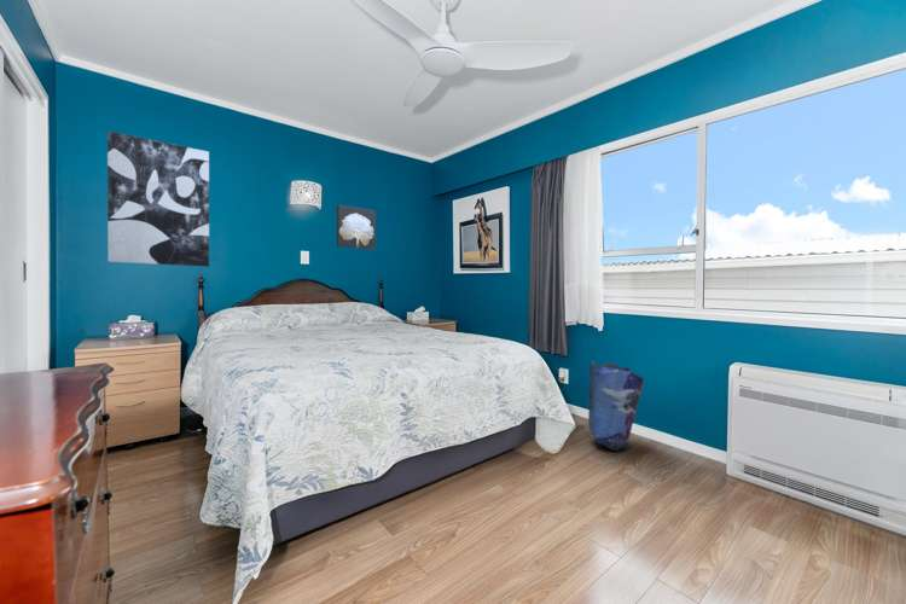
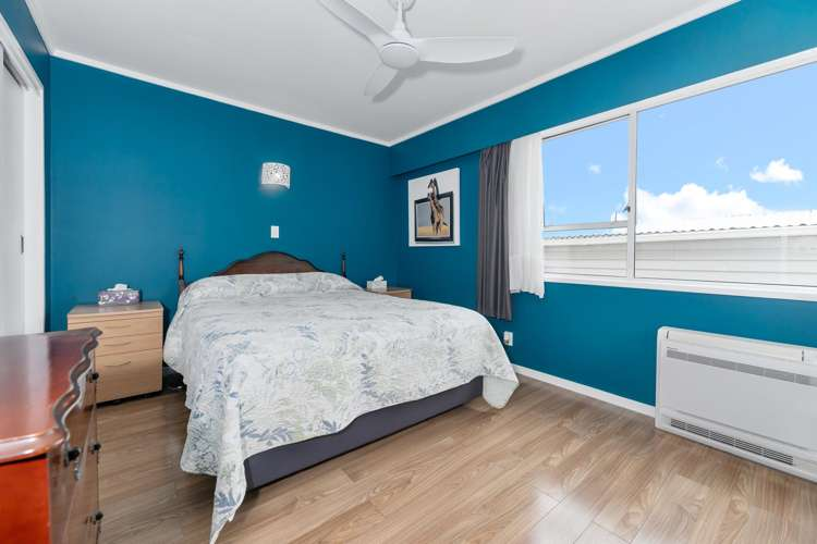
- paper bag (615, 403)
- wall art (161, 203)
- wall art (356, 227)
